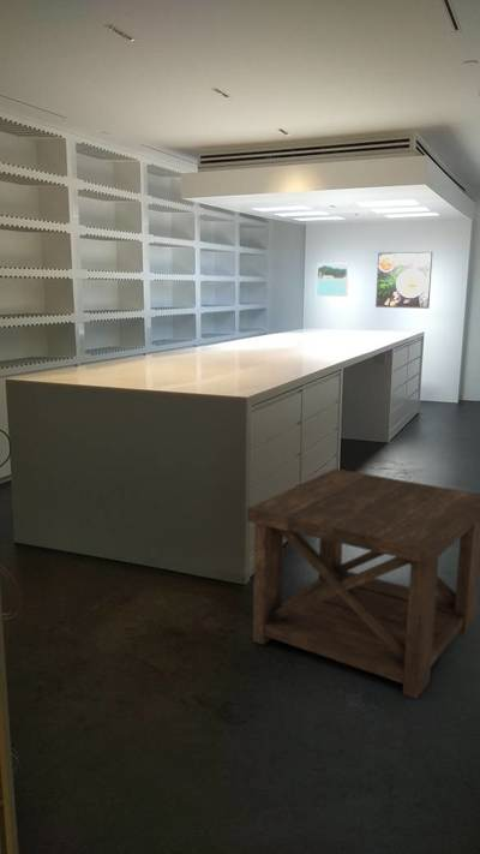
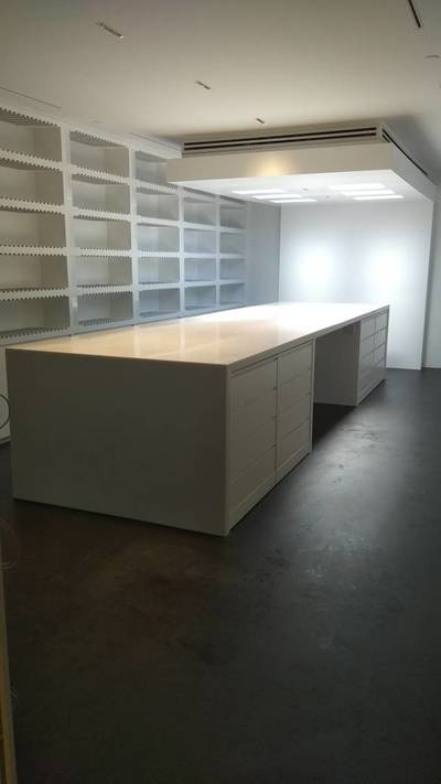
- side table (371, 568)
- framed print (331, 280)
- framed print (403, 280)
